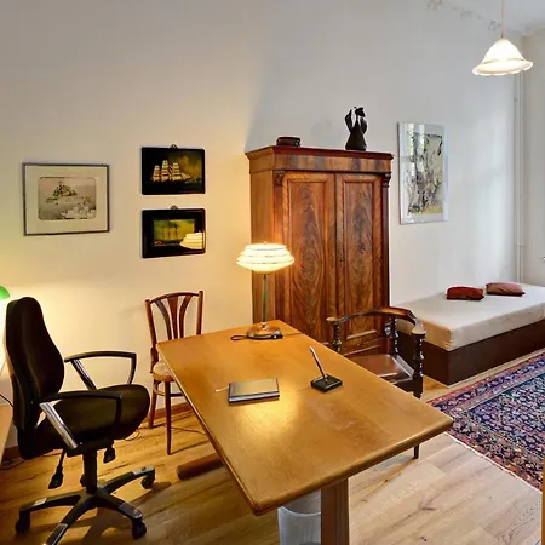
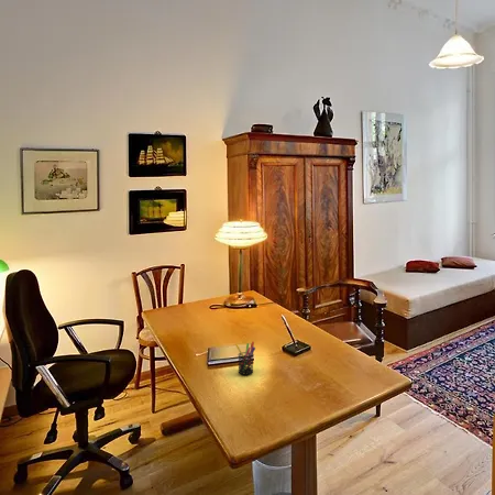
+ pen holder (246, 355)
